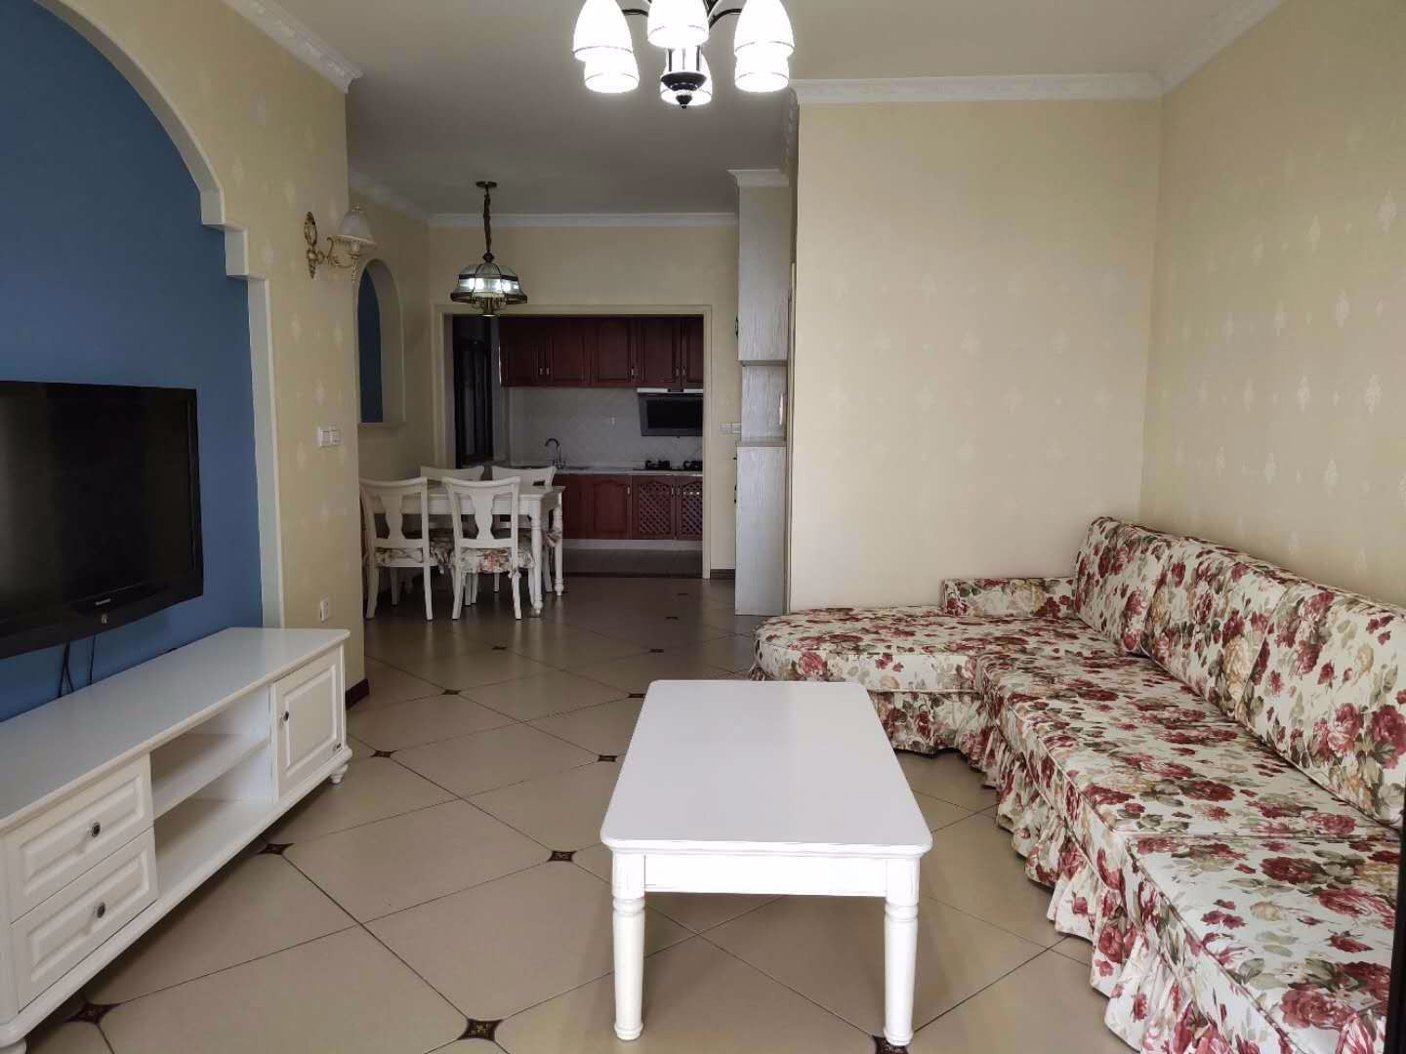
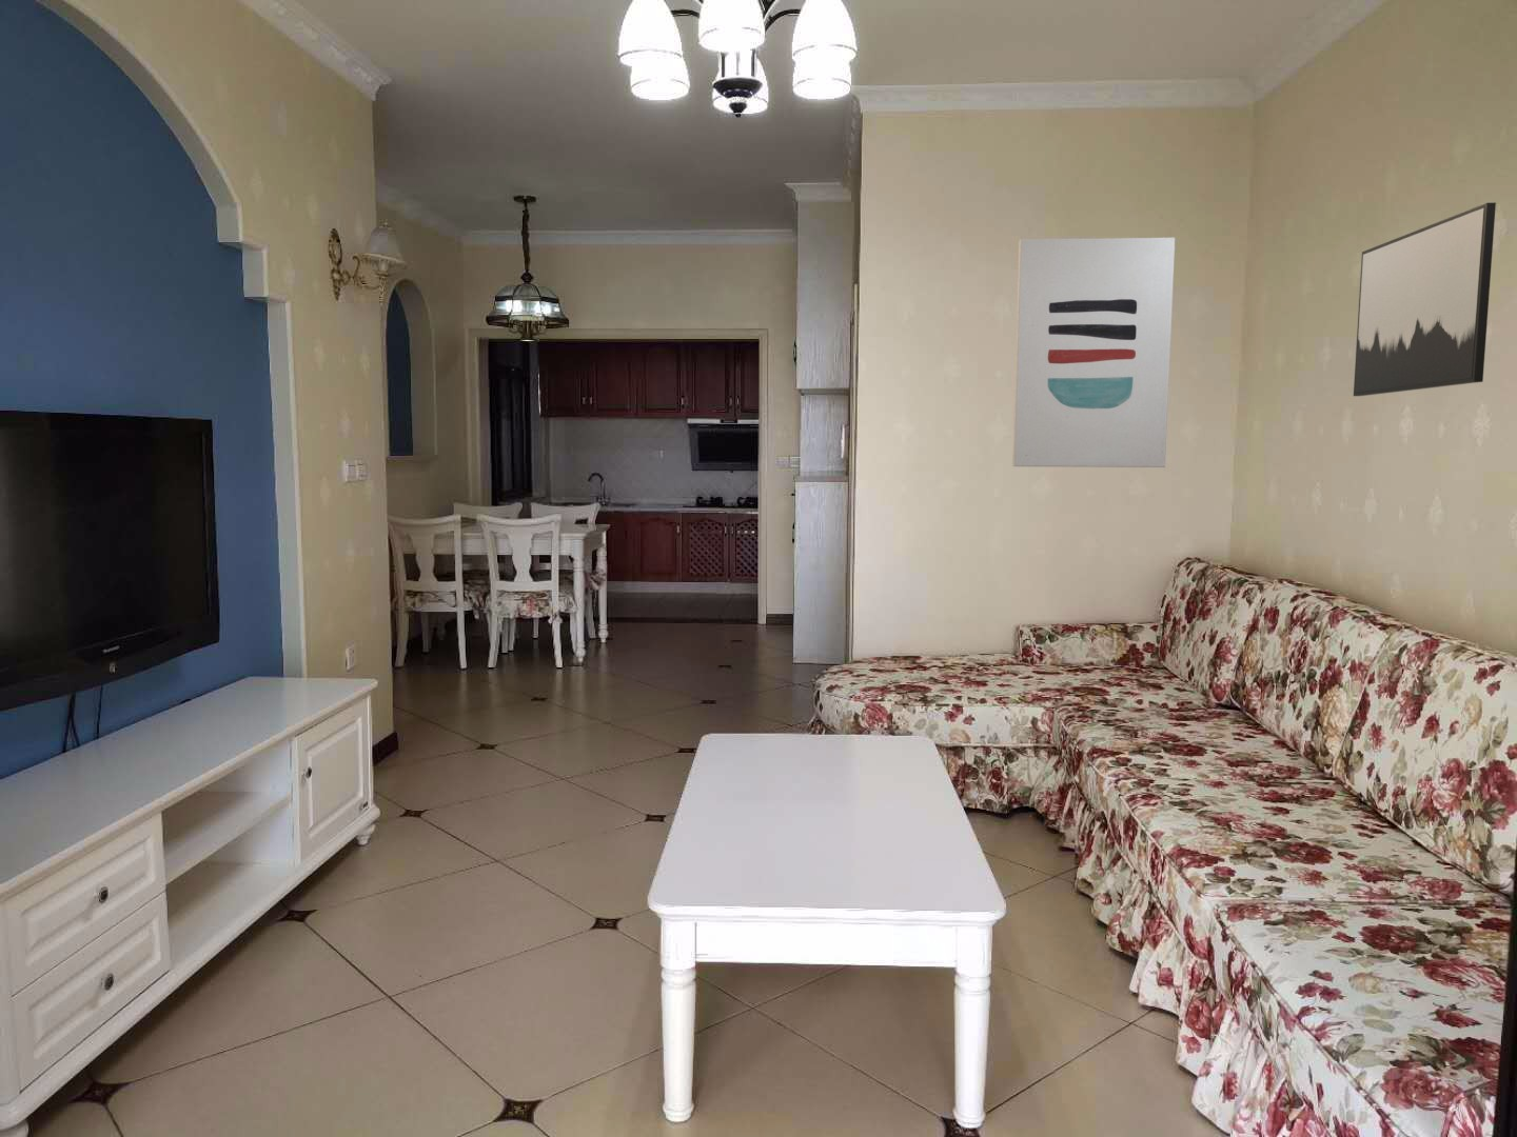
+ wall art (1092, 354)
+ wall art (1415, 309)
